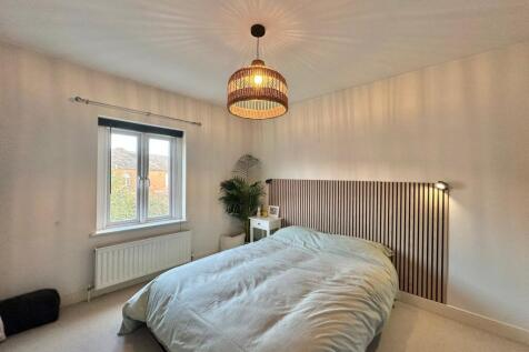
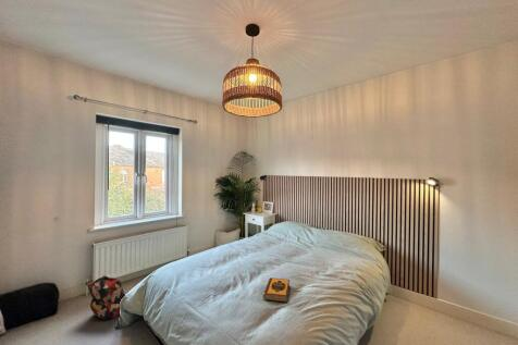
+ backpack (108, 293)
+ hardback book (276, 288)
